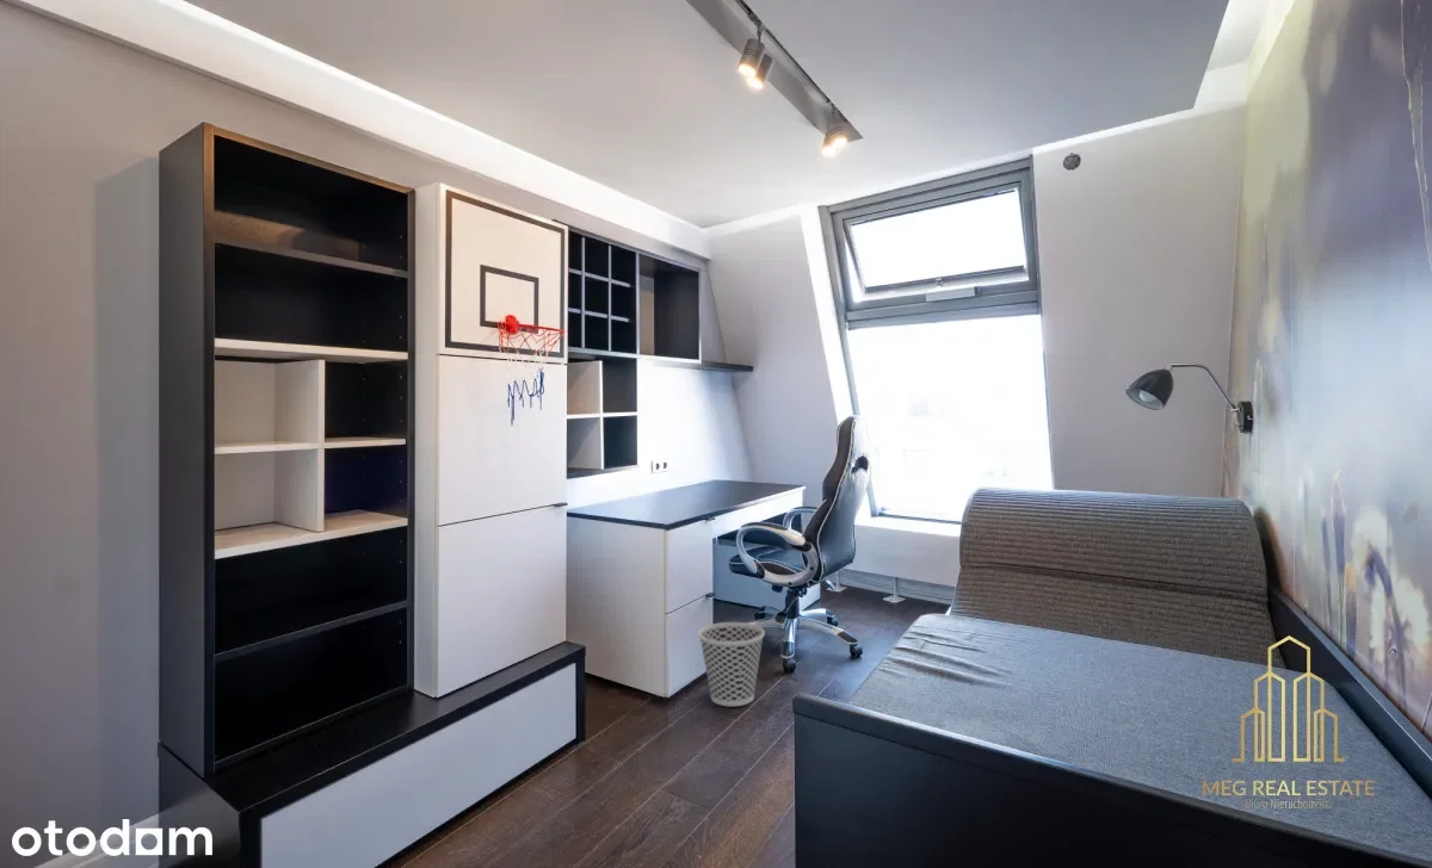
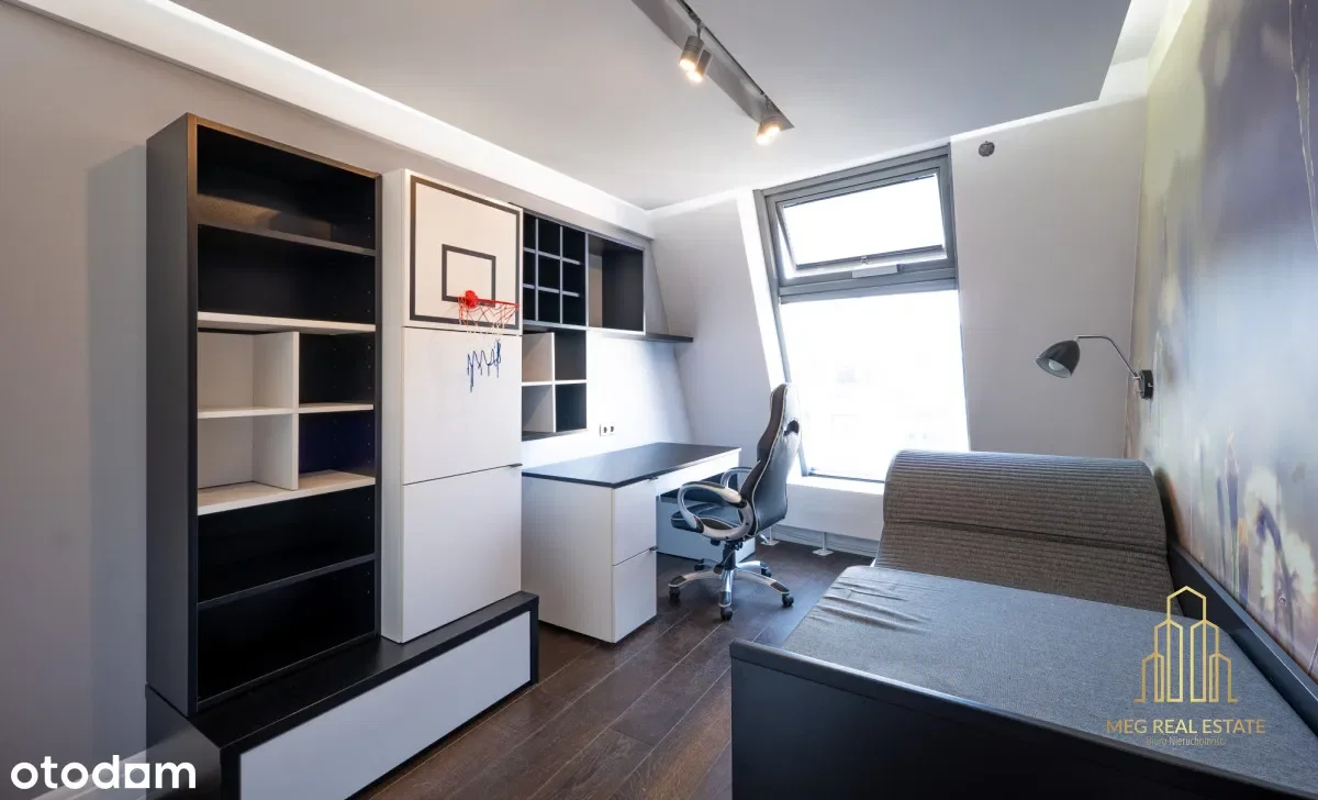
- wastebasket (732, 664)
